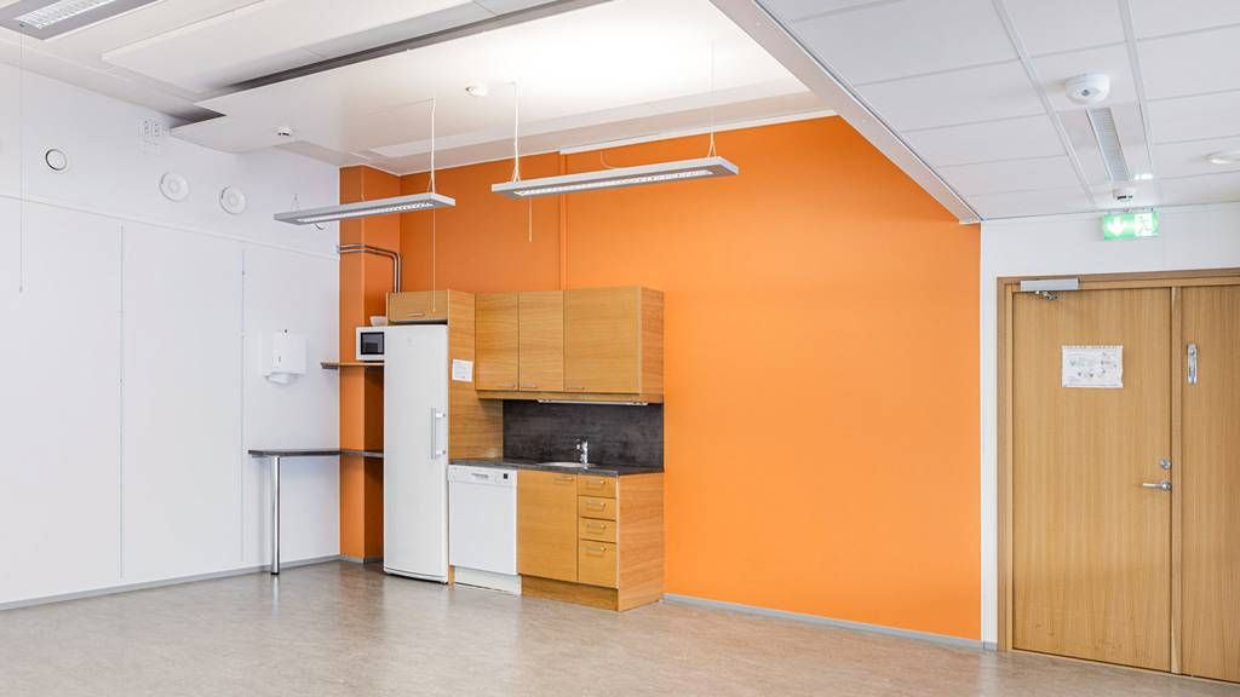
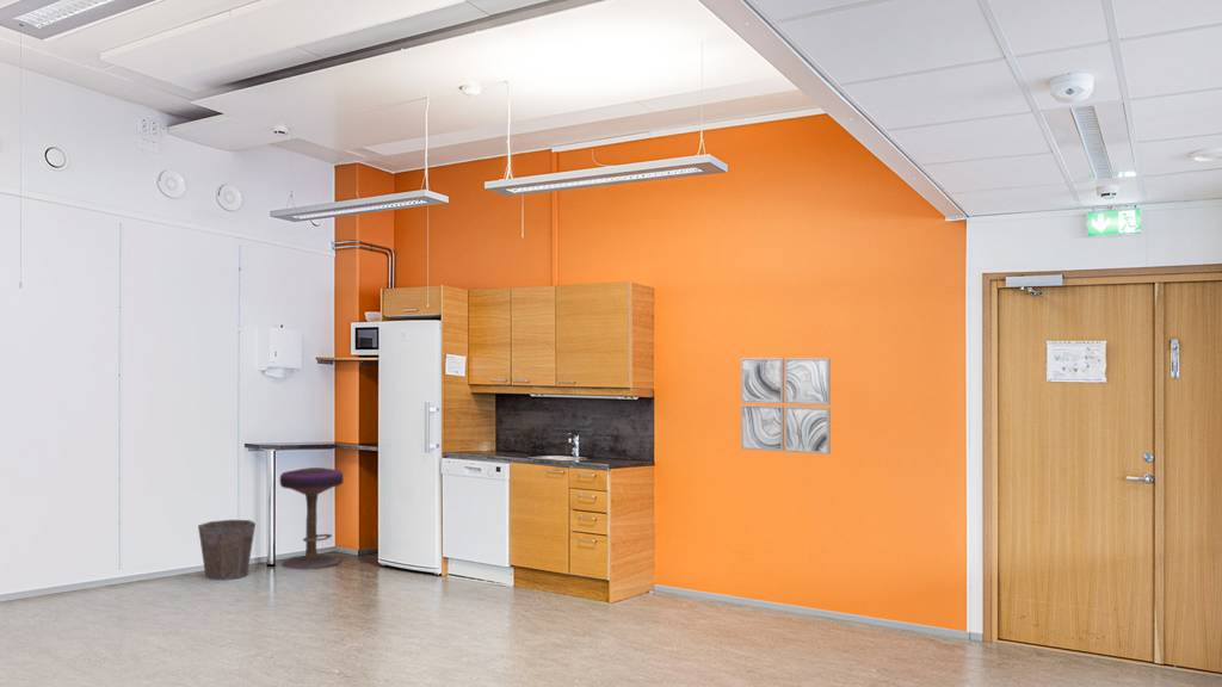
+ waste bin (227, 550)
+ wall art (783, 406)
+ stool (311, 515)
